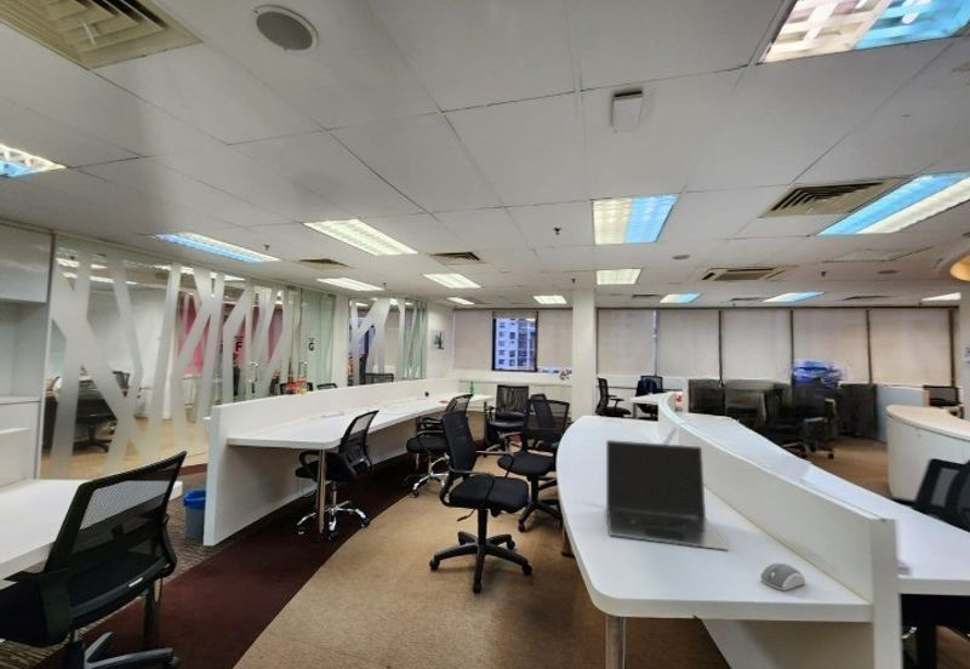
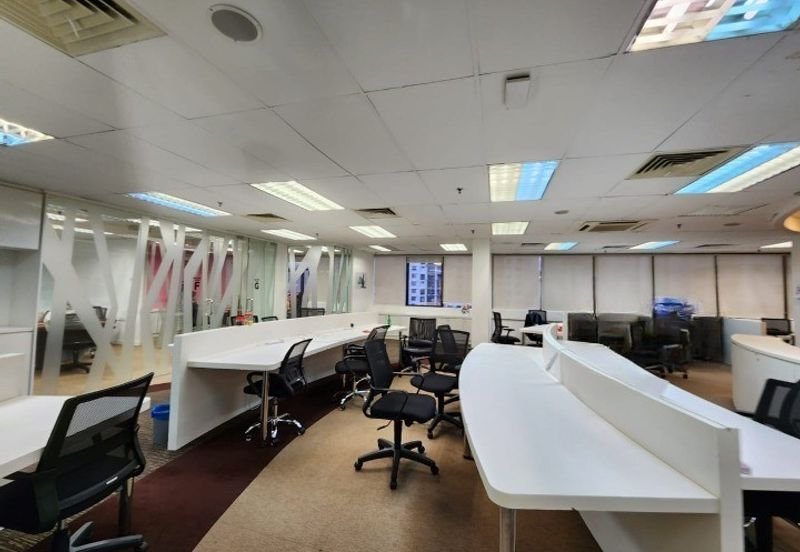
- laptop (658, 487)
- computer mouse (783, 572)
